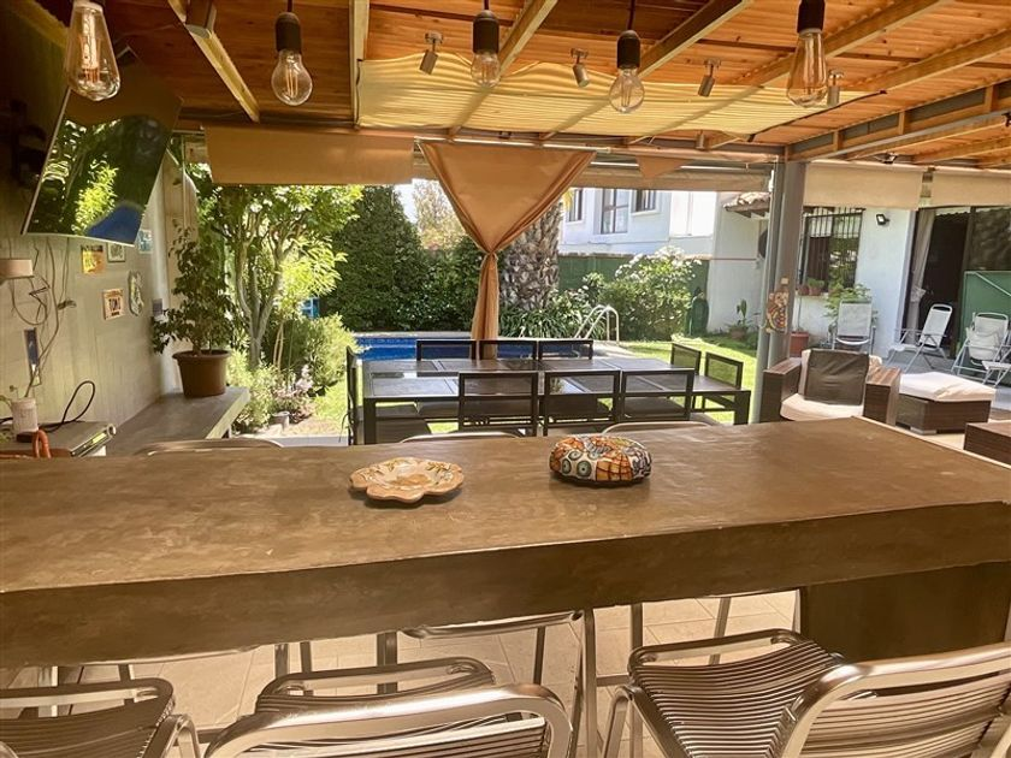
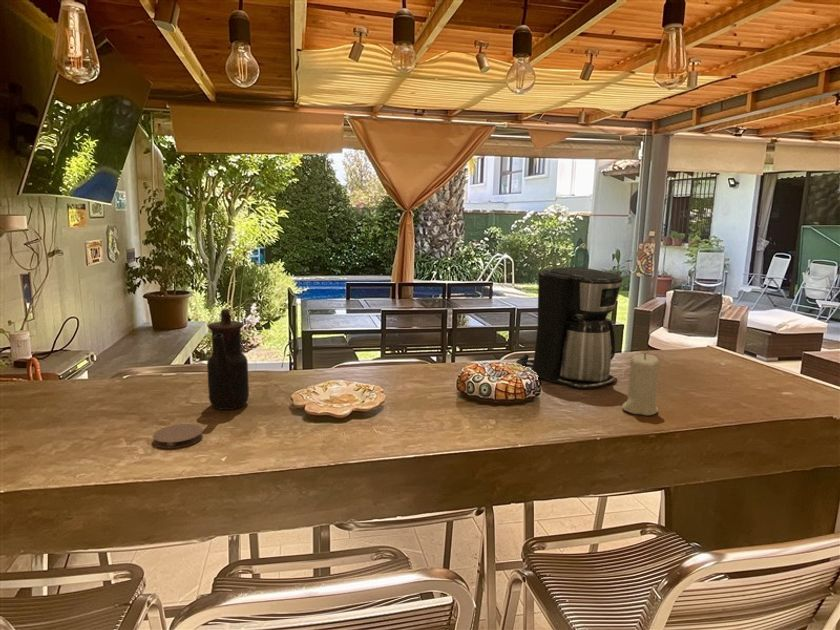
+ teapot (227, 357)
+ coaster (178, 435)
+ candle (642, 381)
+ coffee maker (573, 322)
